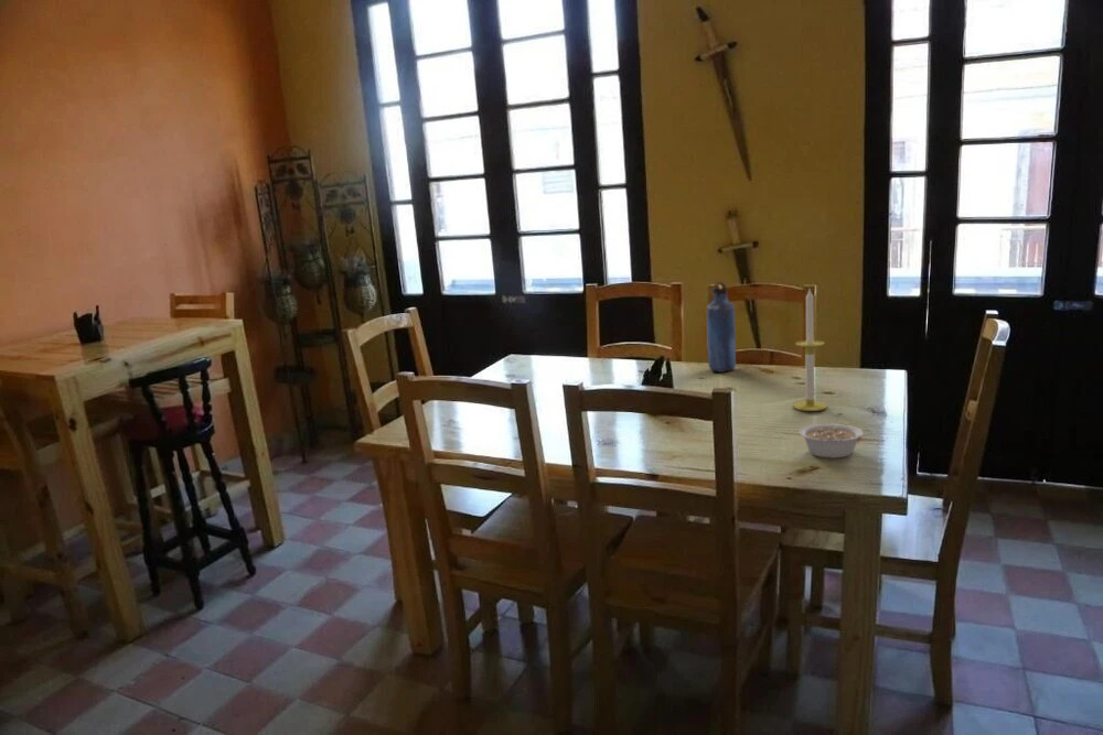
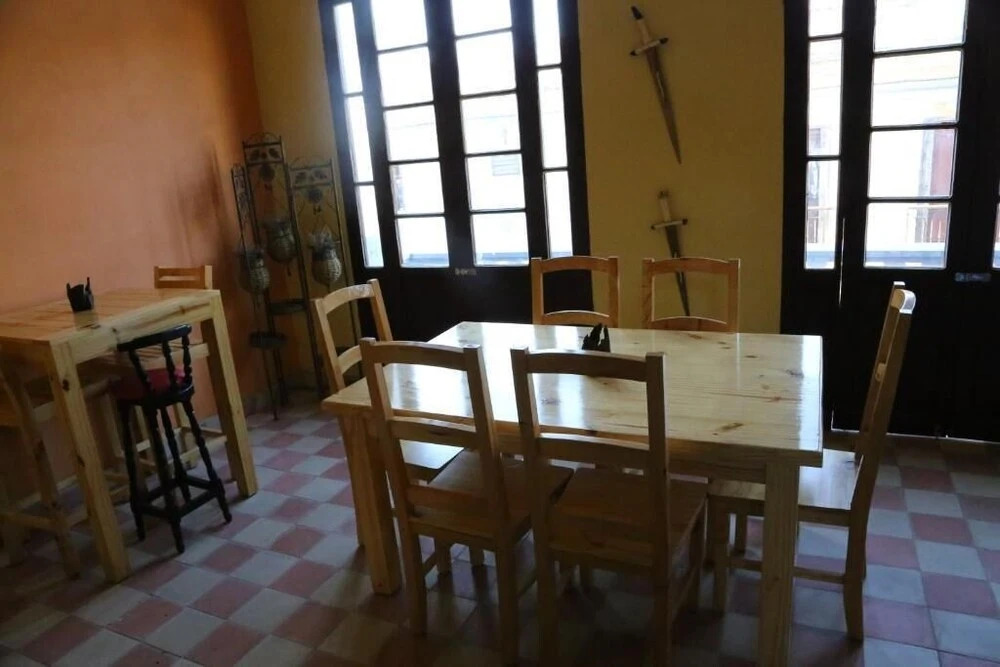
- legume (833, 440)
- water bottle (720, 326)
- candle (810, 347)
